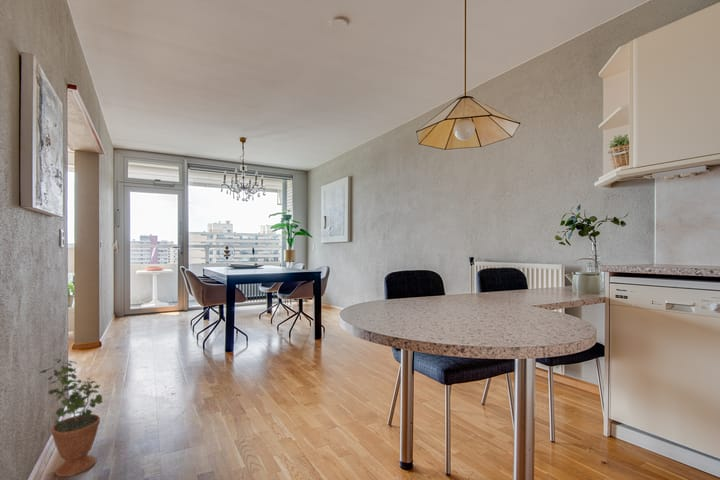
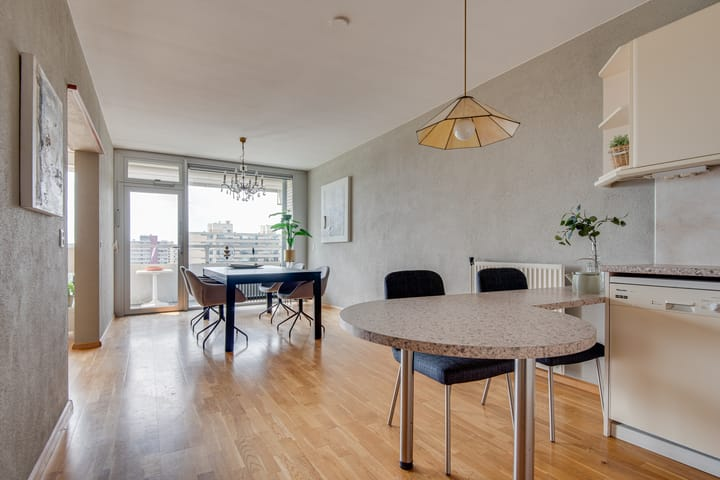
- potted plant (70, 413)
